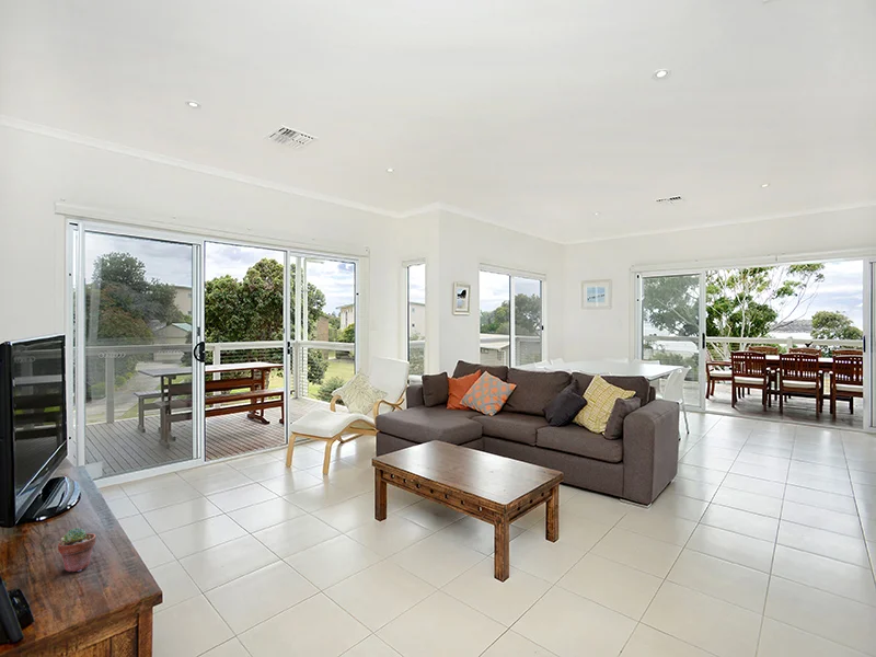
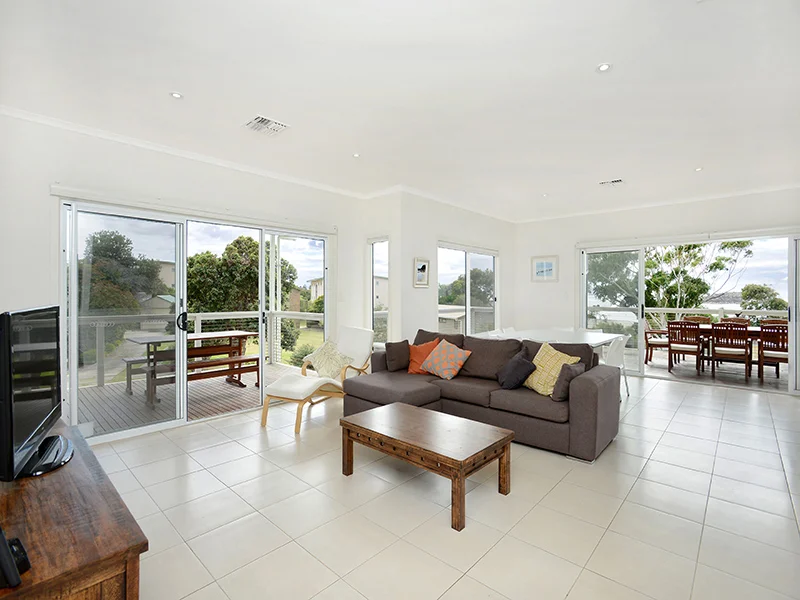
- potted succulent (77, 548)
